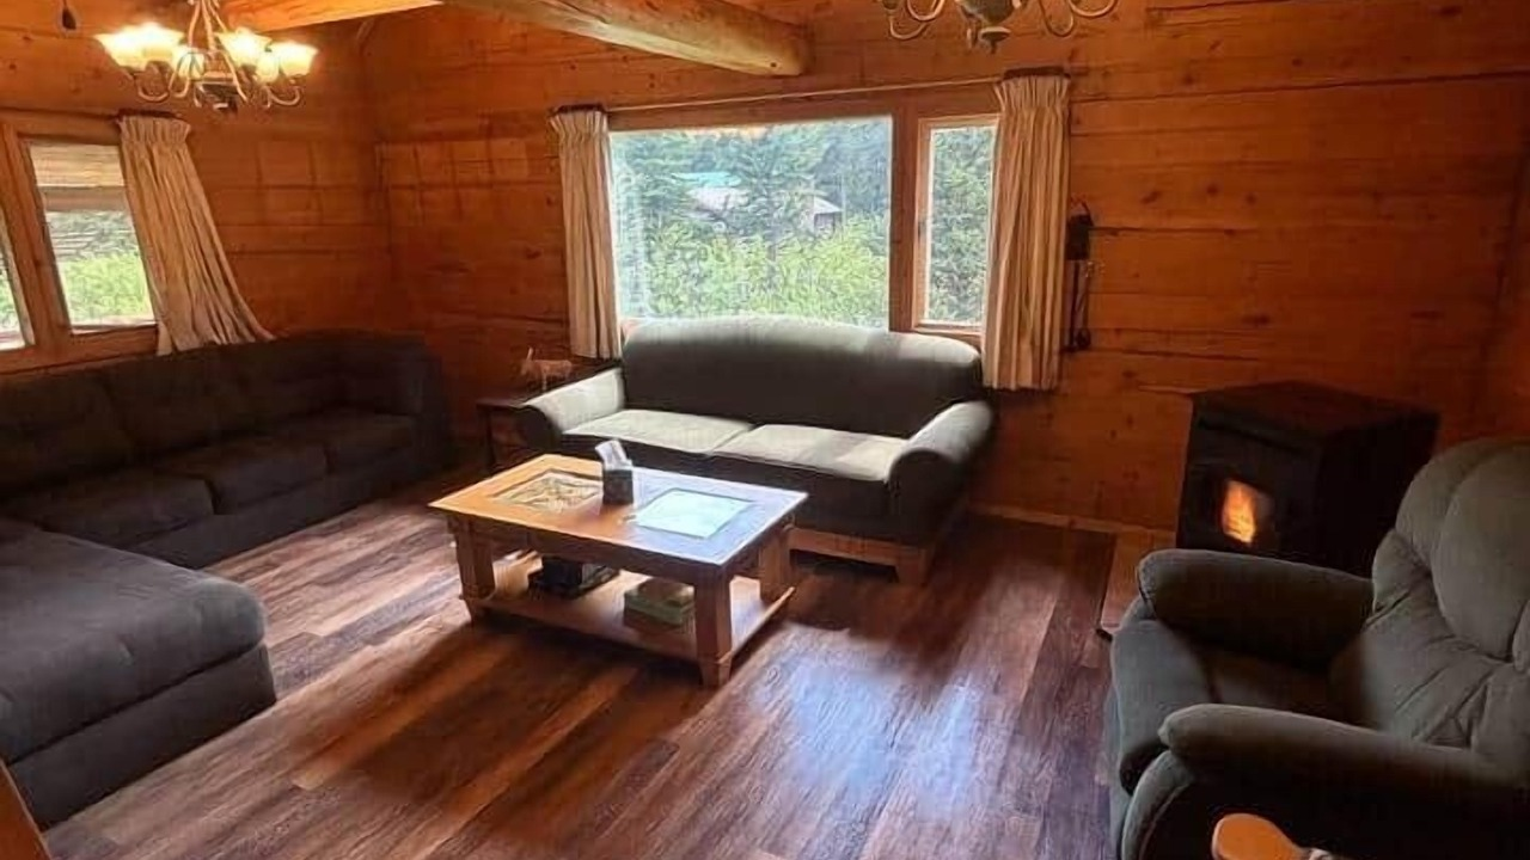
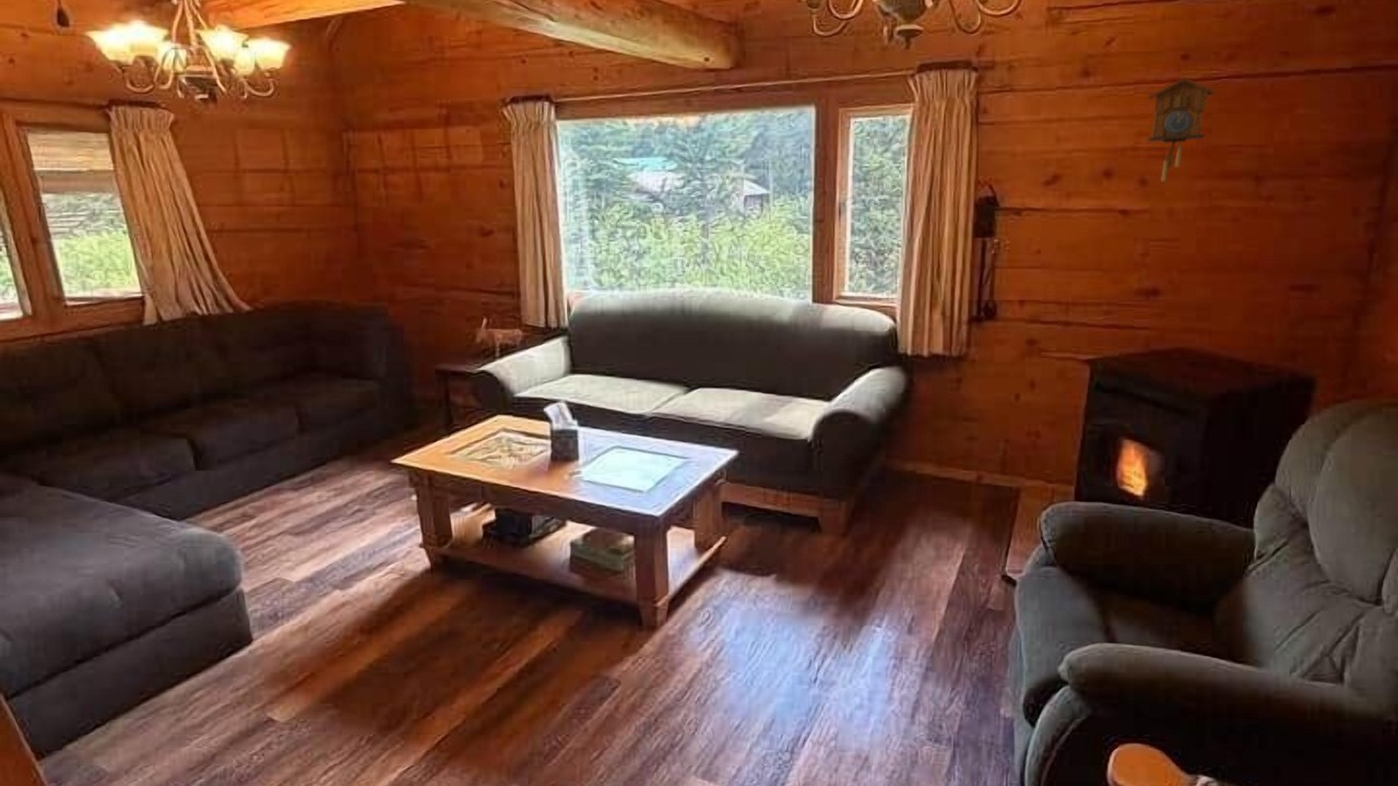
+ cuckoo clock (1176, 130)
